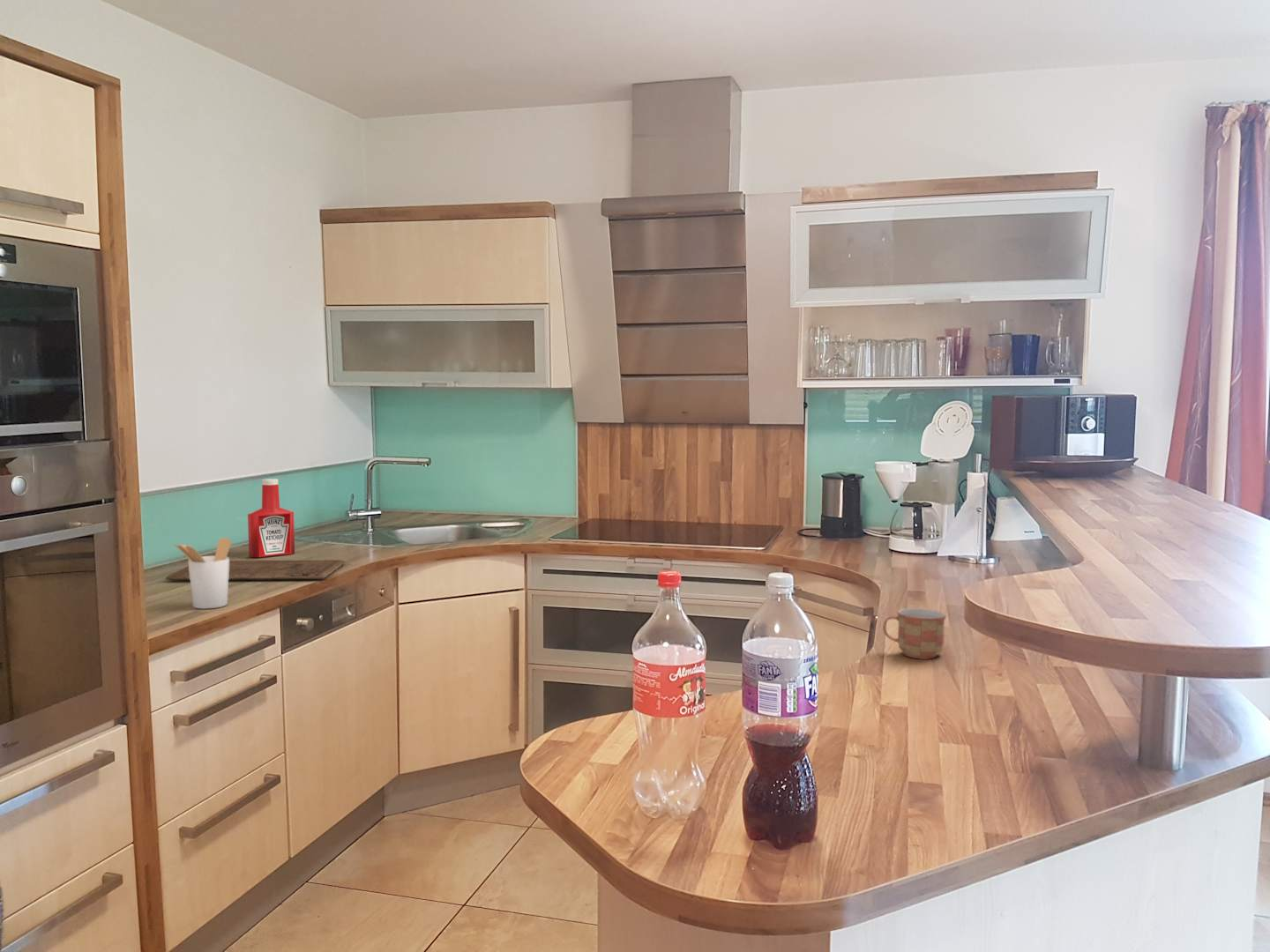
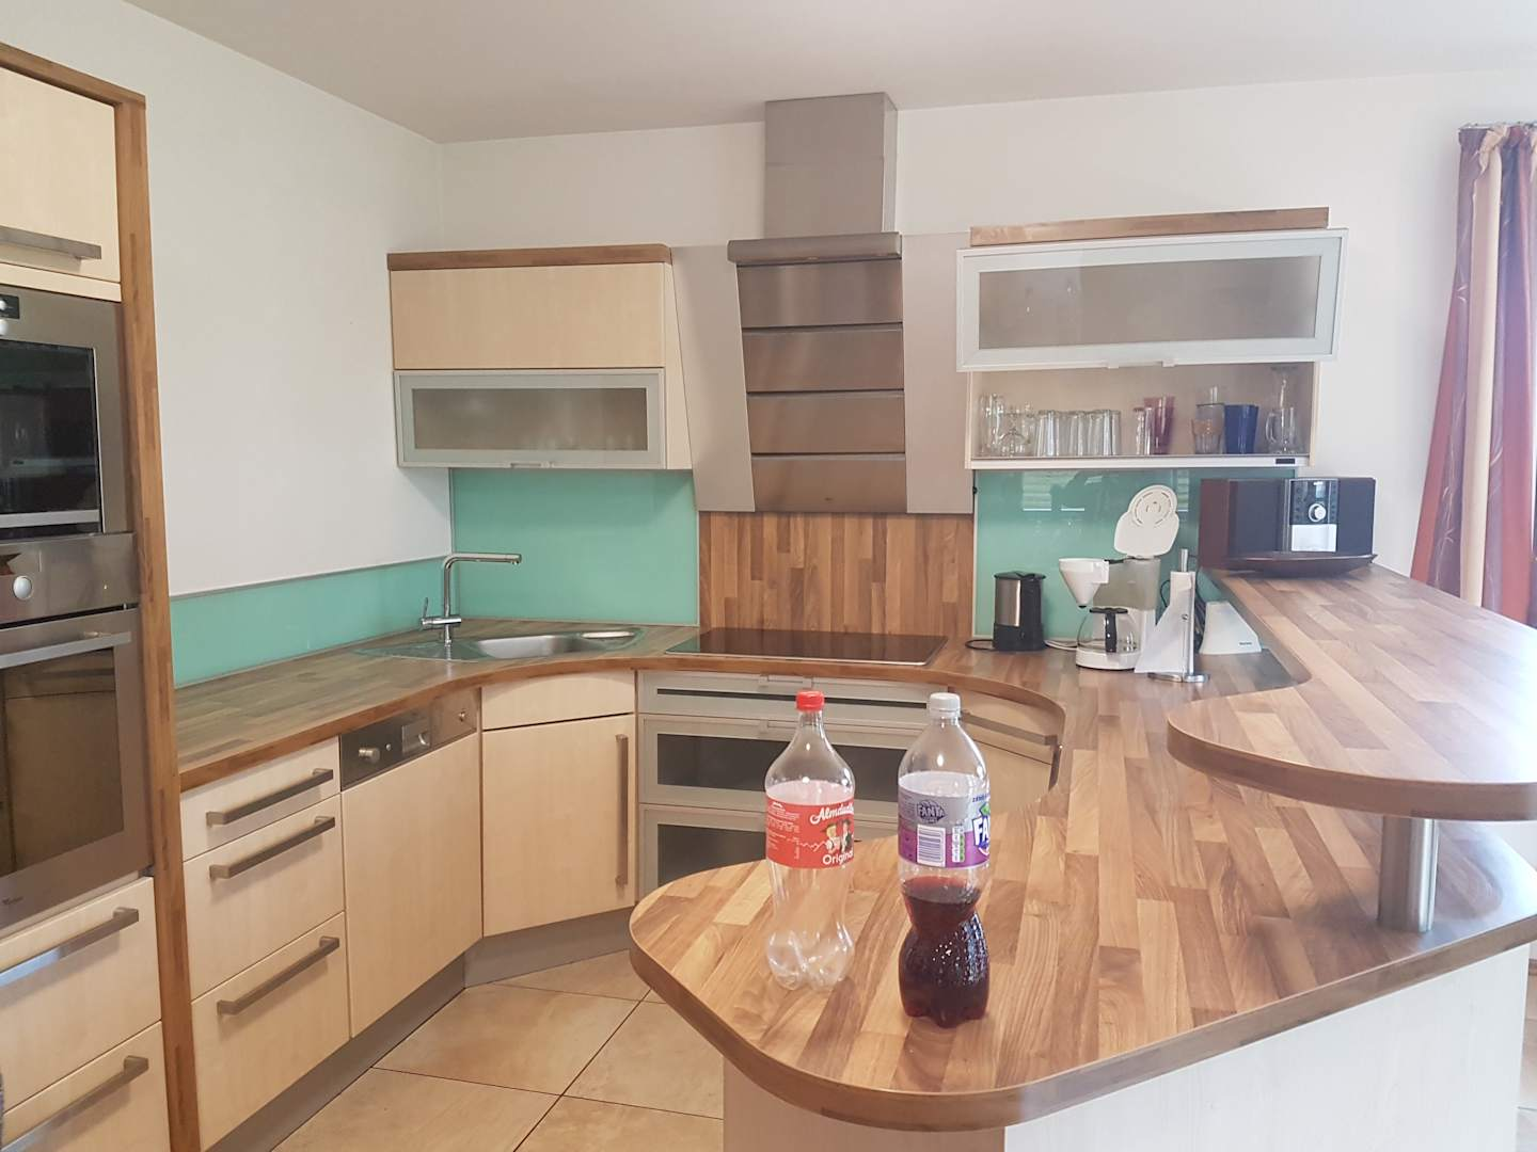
- utensil holder (202, 572)
- soap bottle (271, 517)
- cutting board (259, 569)
- mug (914, 633)
